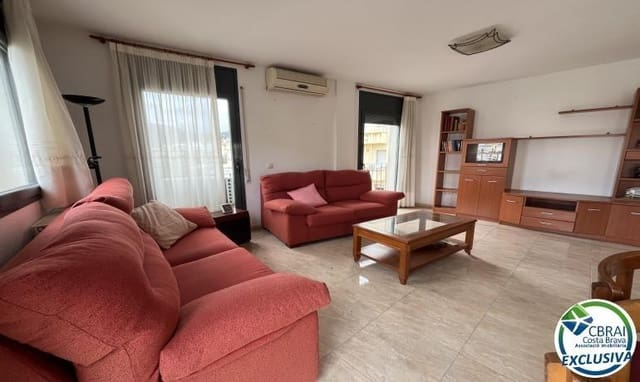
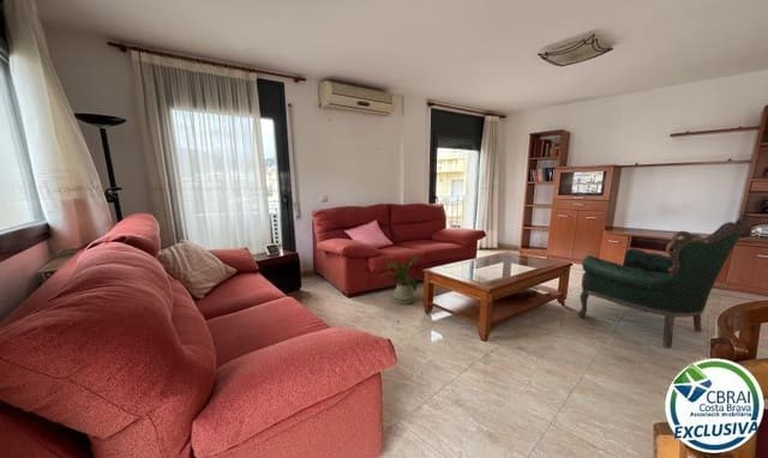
+ armchair (653, 269)
+ house plant (402, 276)
